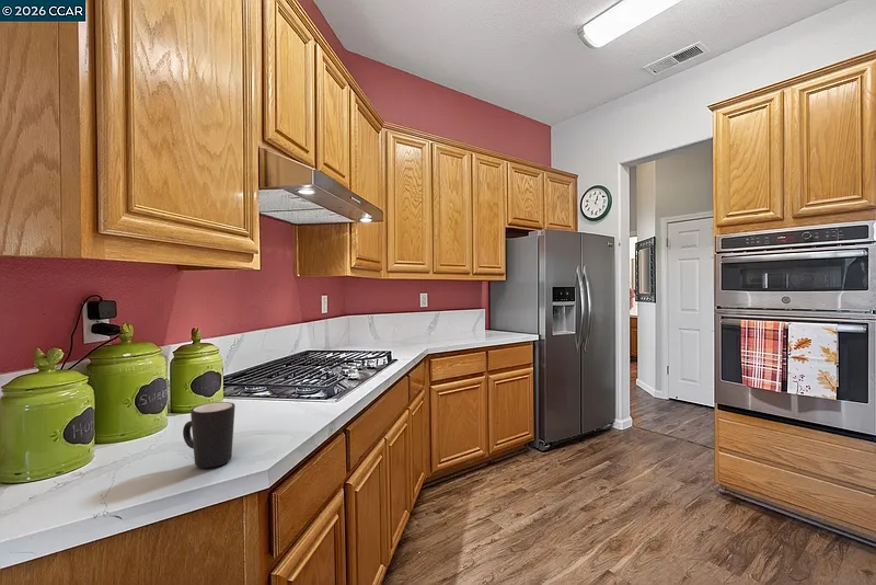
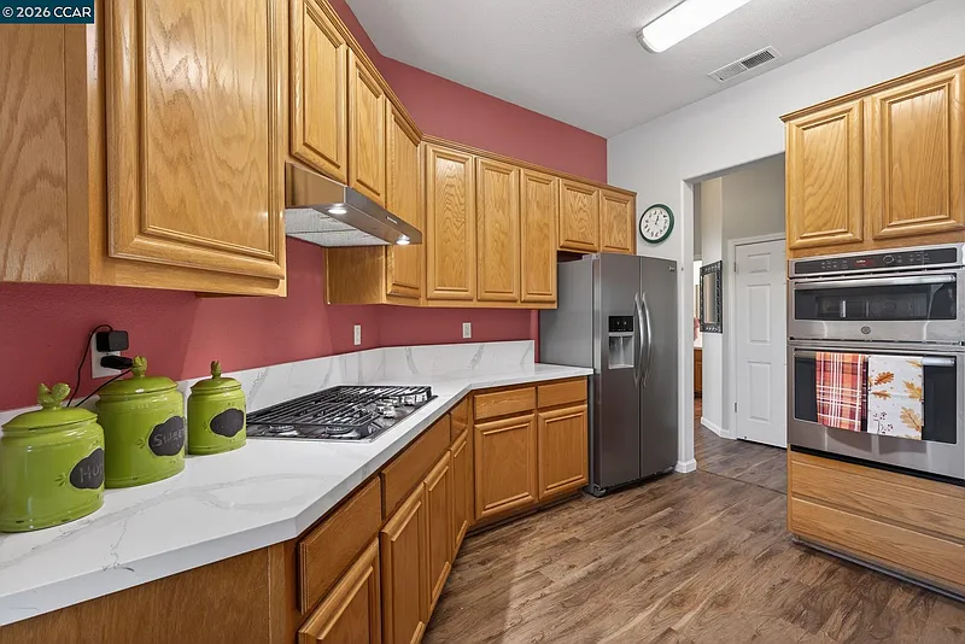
- mug (207, 435)
